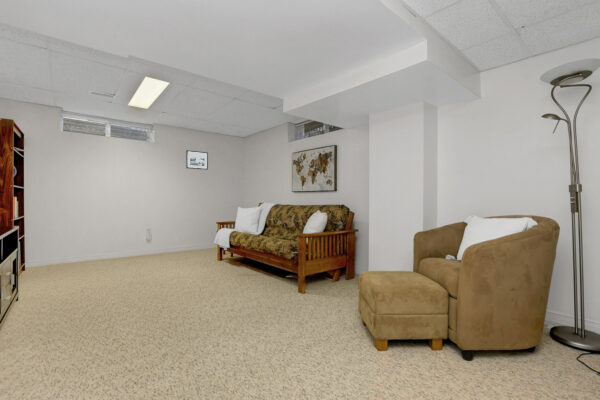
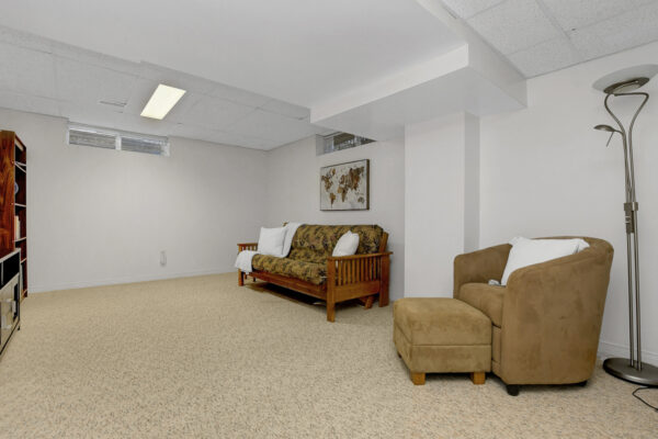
- picture frame (197, 160)
